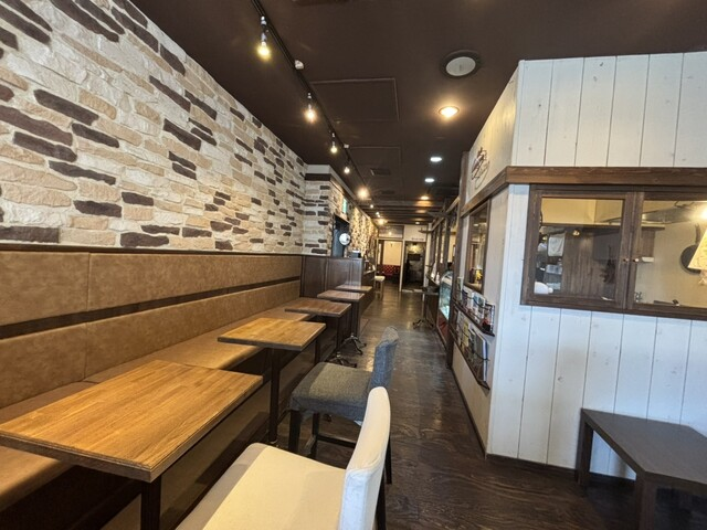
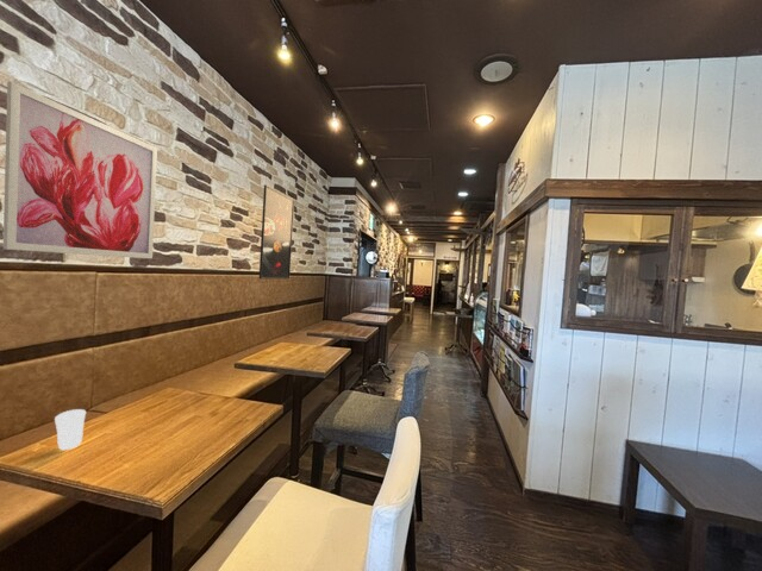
+ cup (69, 429)
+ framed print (277, 236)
+ wall art (94, 188)
